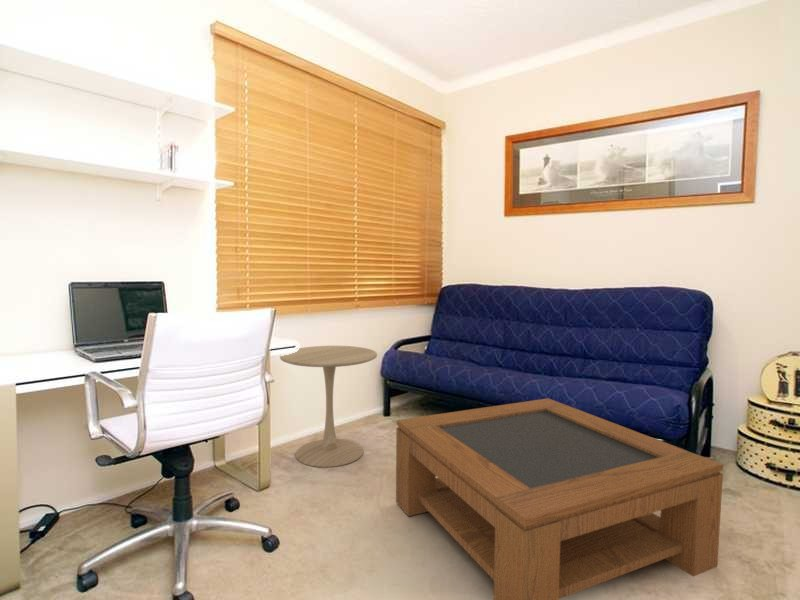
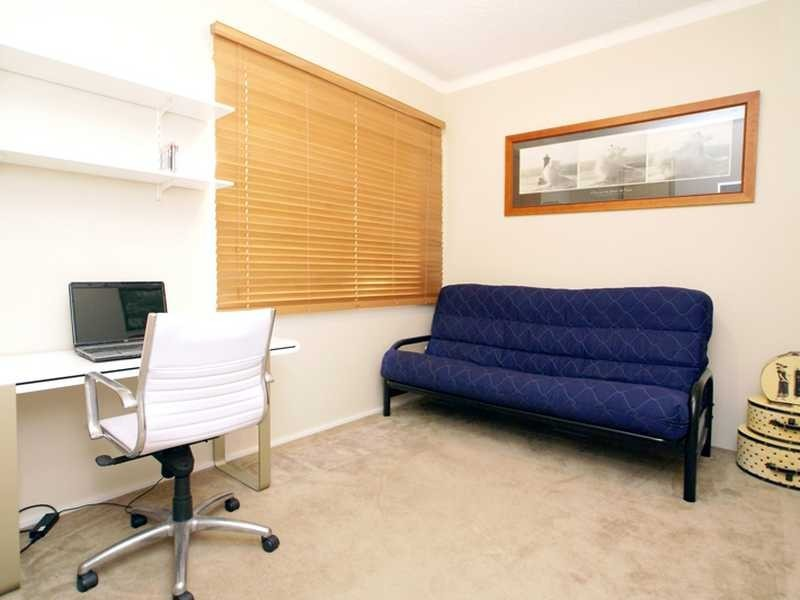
- coffee table (538, 485)
- side table (329, 403)
